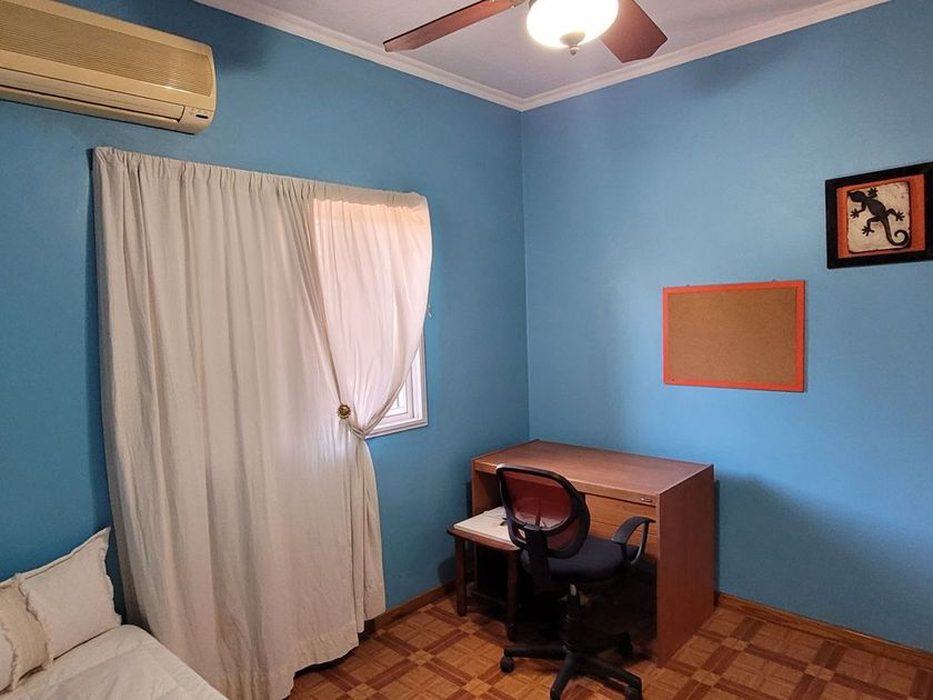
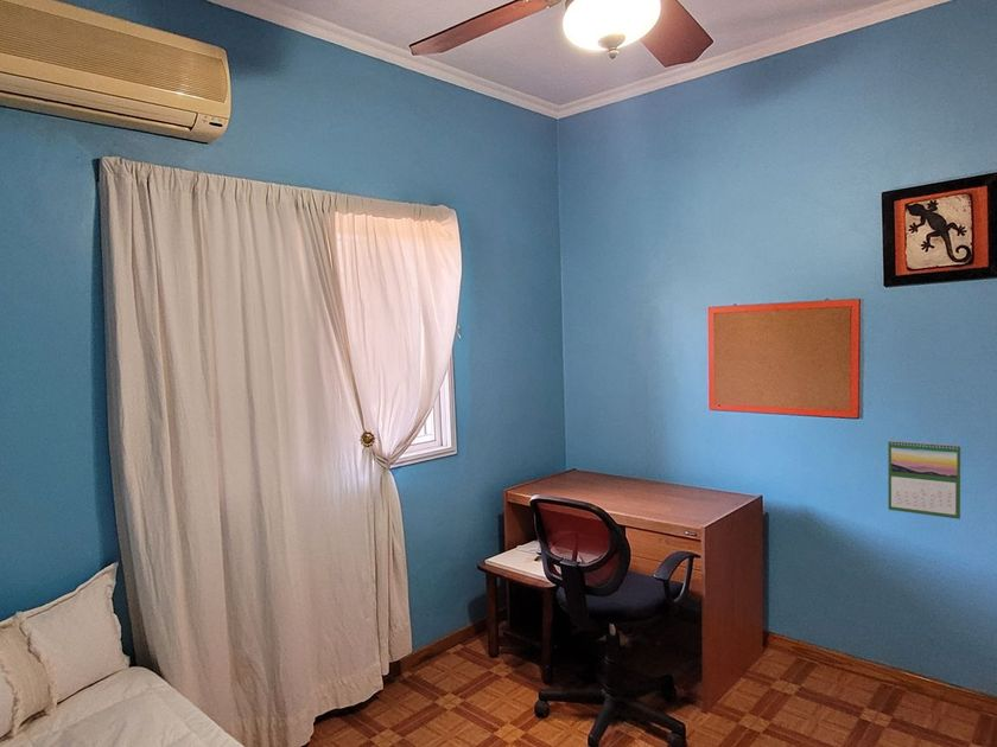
+ calendar (922, 477)
